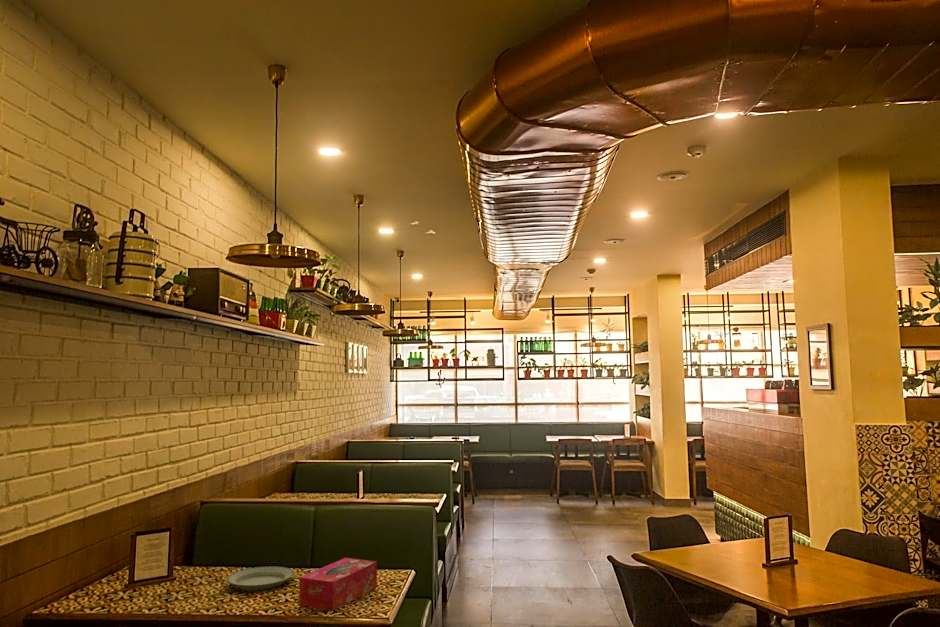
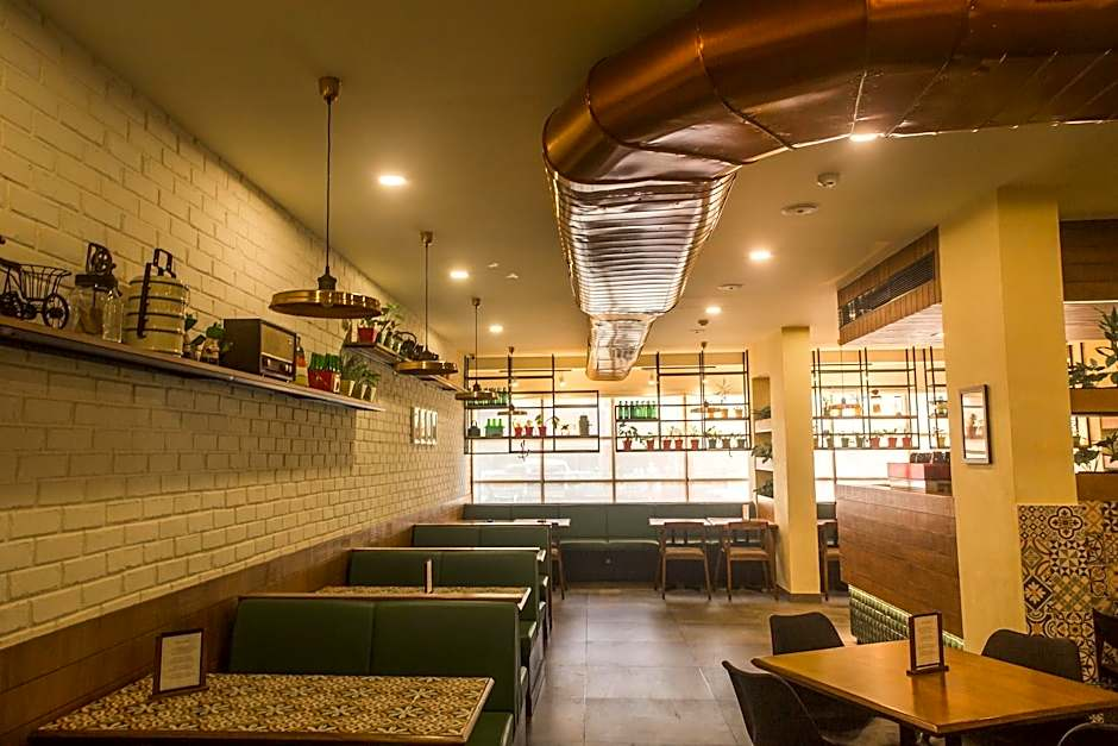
- plate (260, 579)
- tissue box (339, 582)
